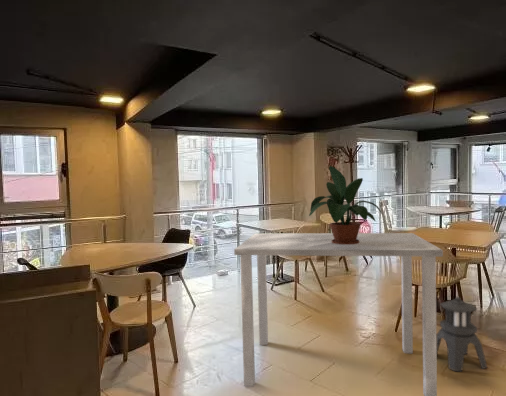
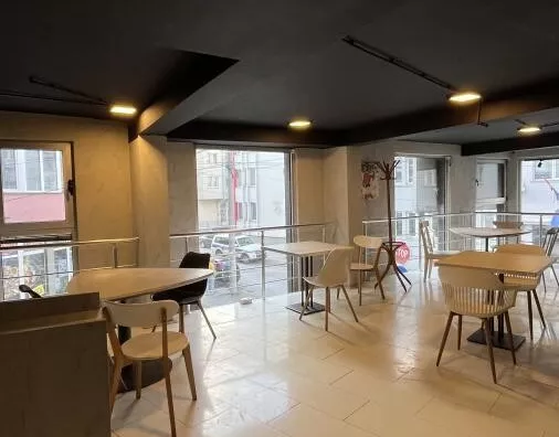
- potted plant (342, 203)
- dining table (333, 255)
- lantern (458, 329)
